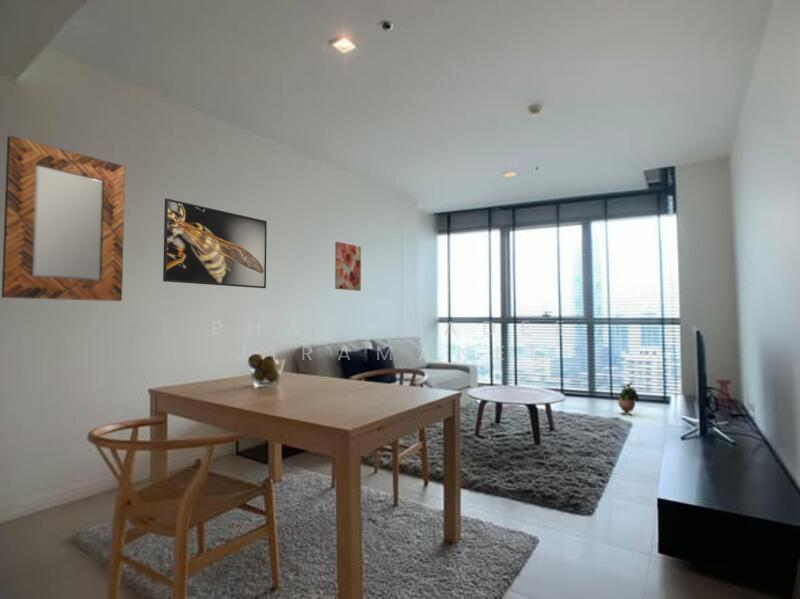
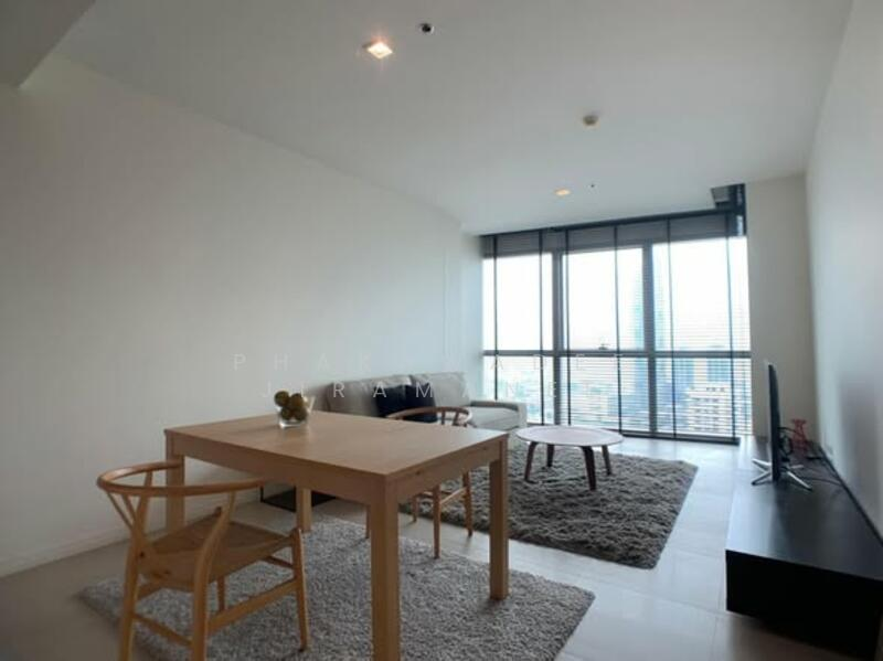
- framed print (220, 247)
- home mirror (69, 225)
- wall art (348, 267)
- potted plant (628, 398)
